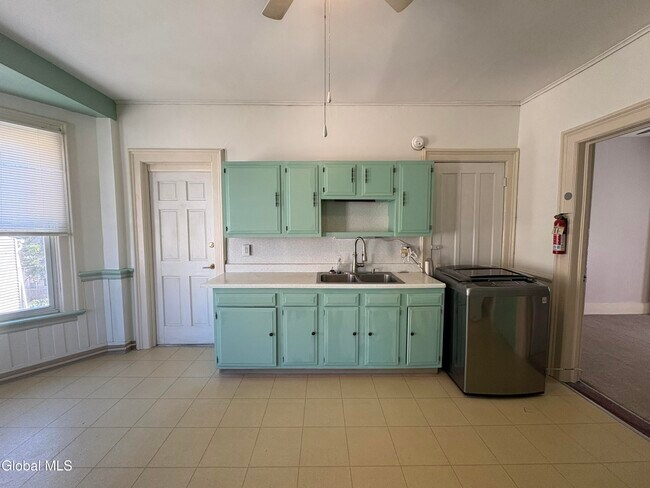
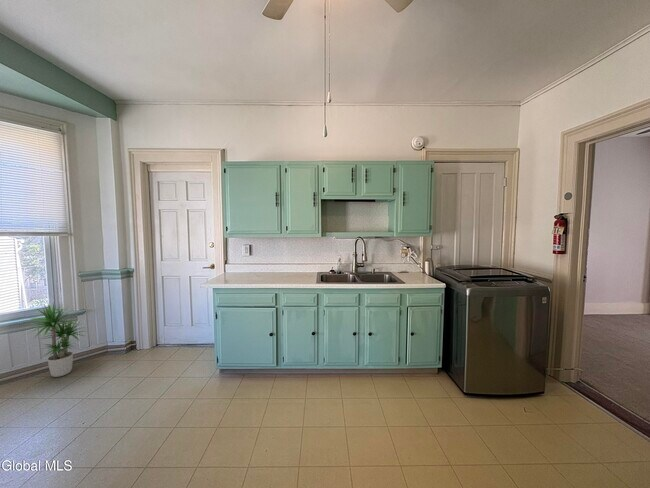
+ potted plant (58, 338)
